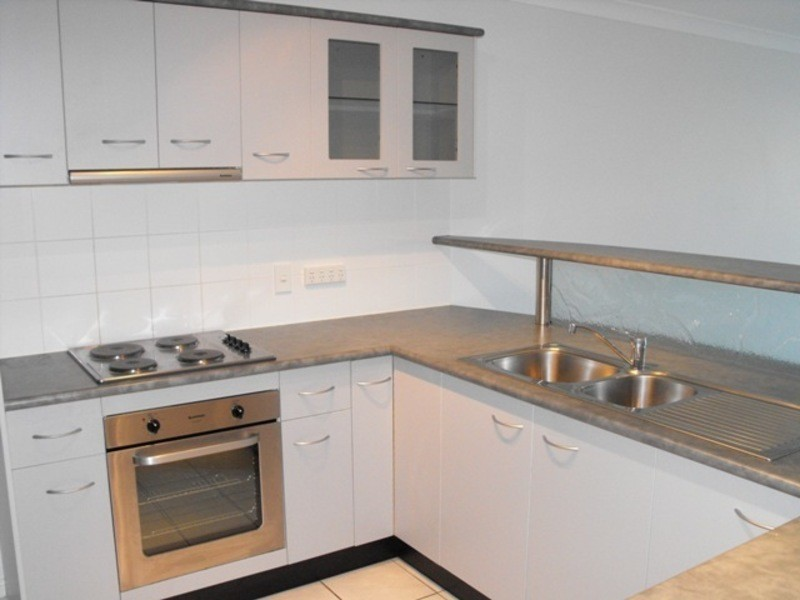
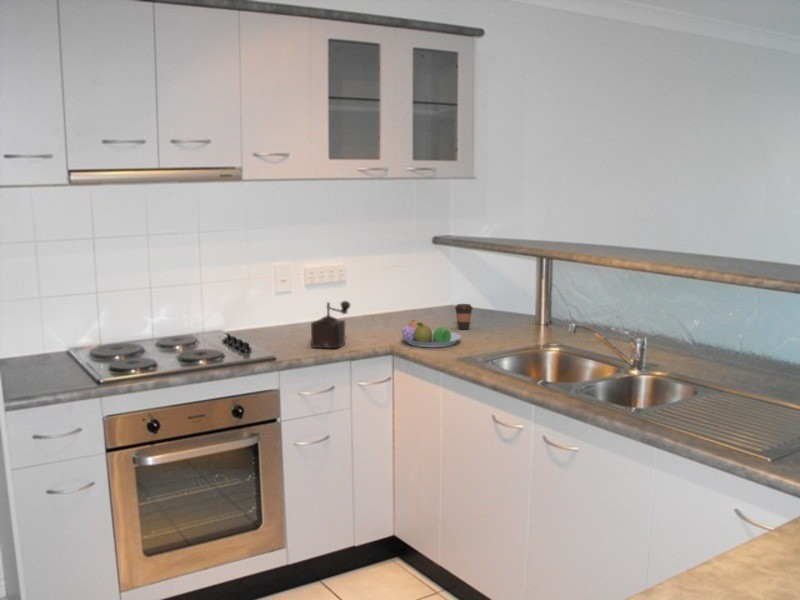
+ fruit bowl (431, 331)
+ pepper mill (334, 322)
+ coffee cup (463, 316)
